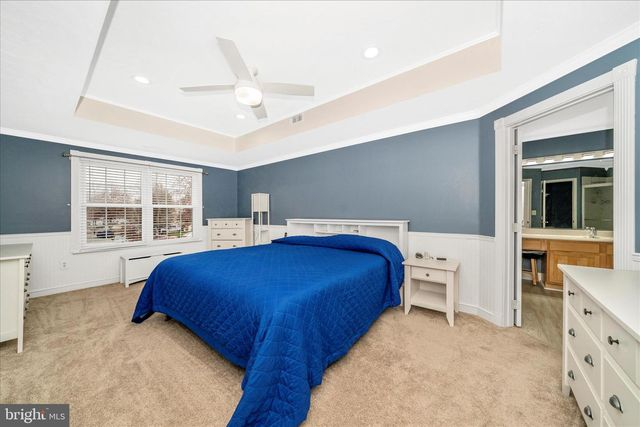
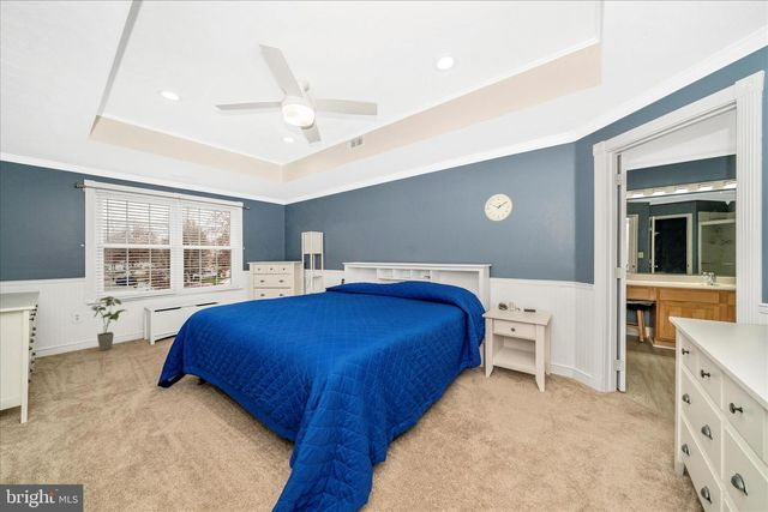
+ wall clock (498, 207)
+ house plant (109, 321)
